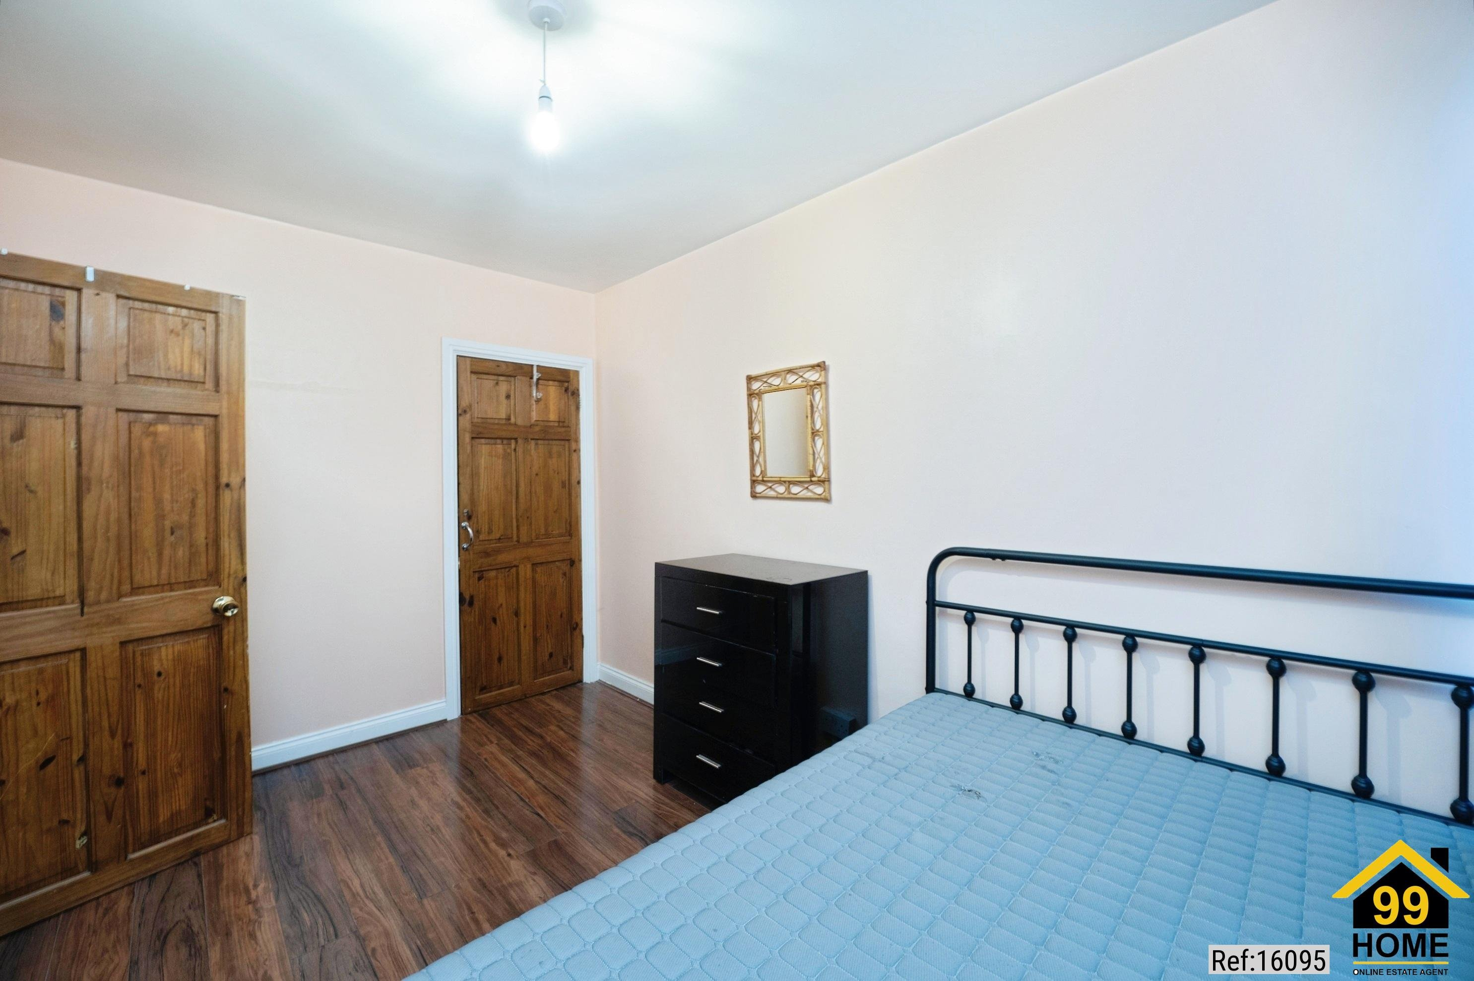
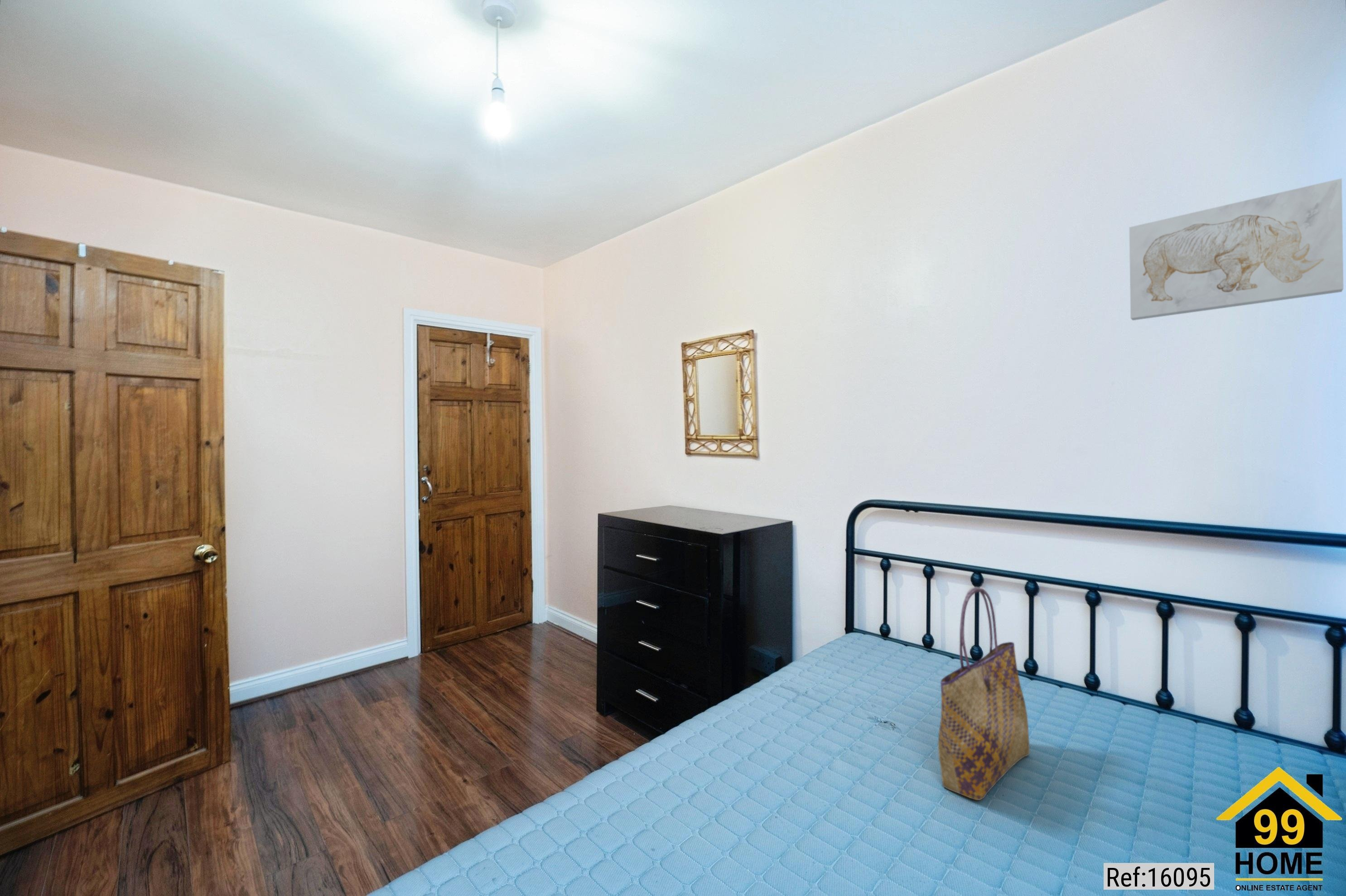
+ tote bag (985, 679)
+ wall art (1226, 256)
